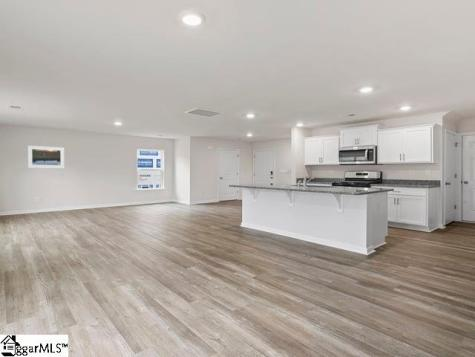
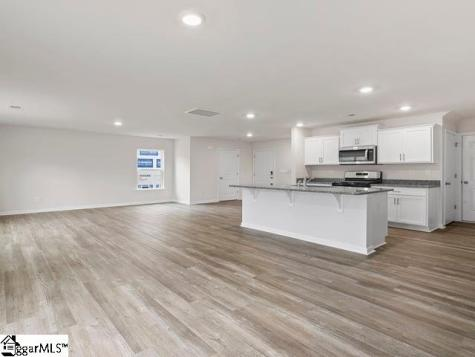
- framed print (46, 157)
